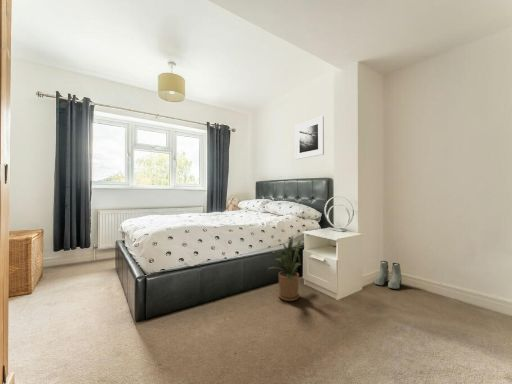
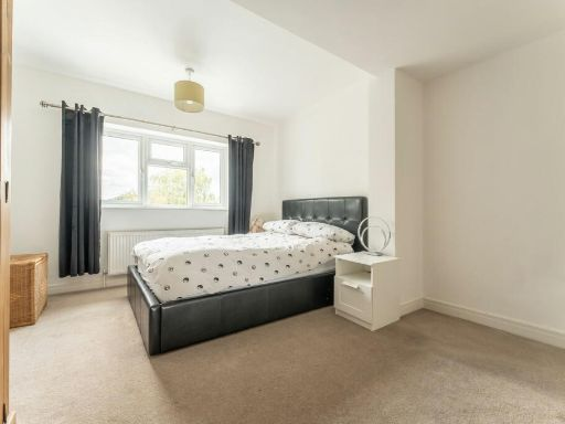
- boots (388, 273)
- house plant (285, 267)
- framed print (308, 139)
